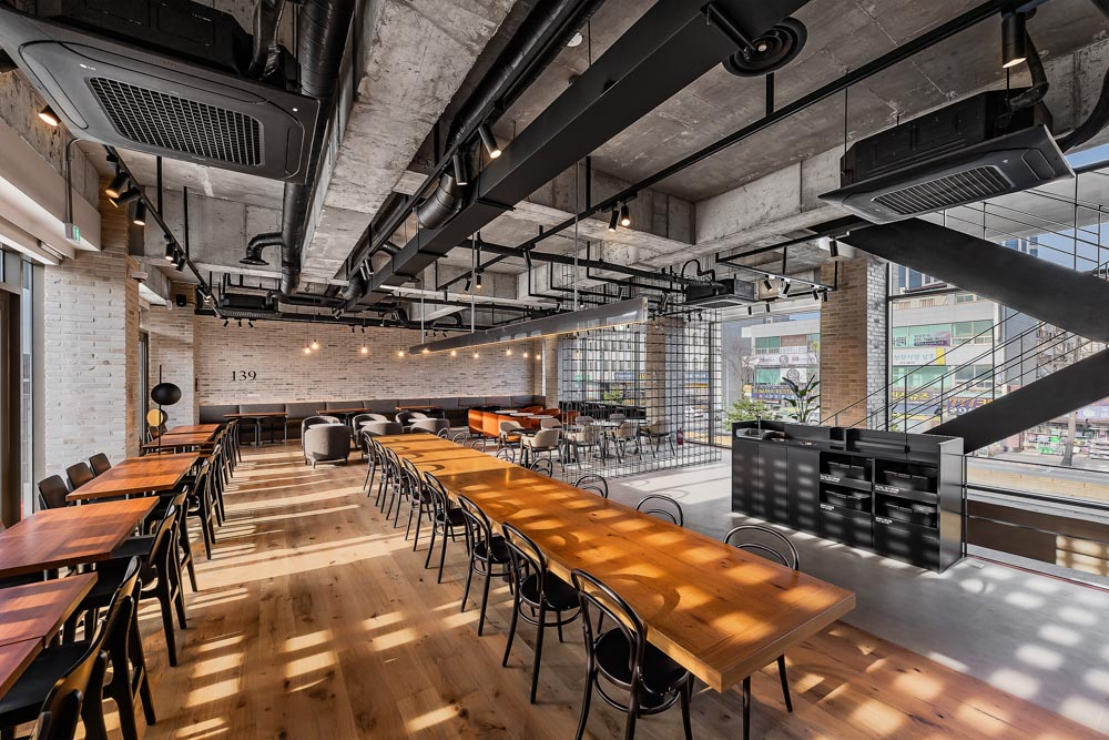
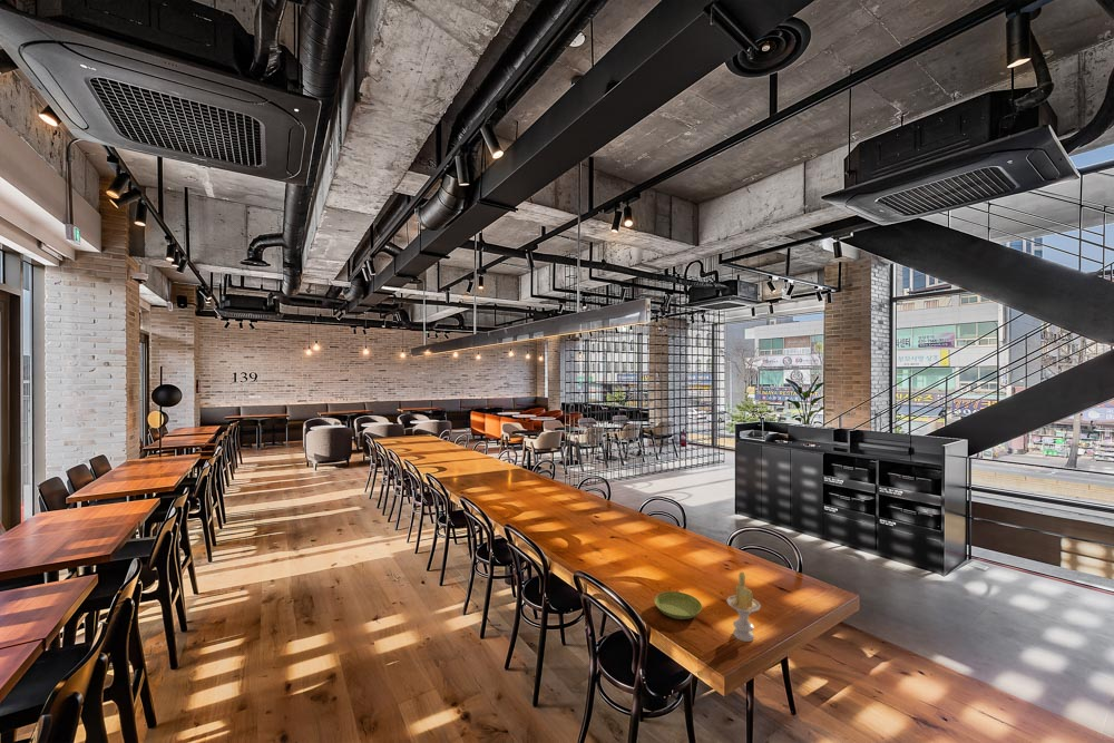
+ candle (743, 605)
+ saucer (677, 606)
